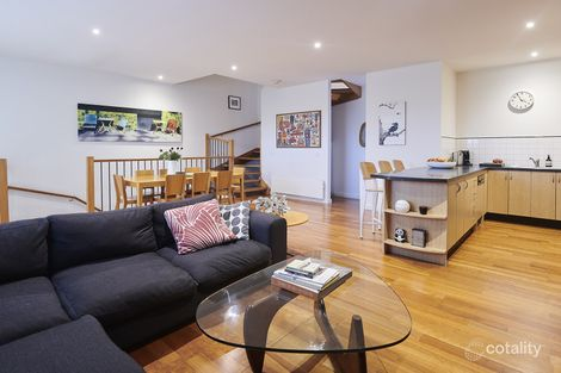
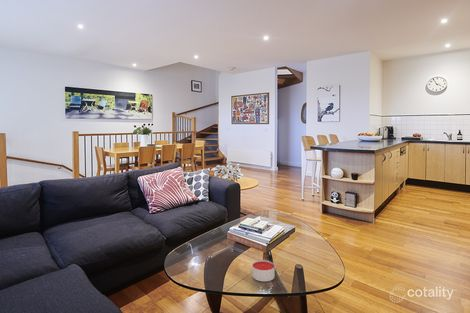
+ candle (263, 270)
